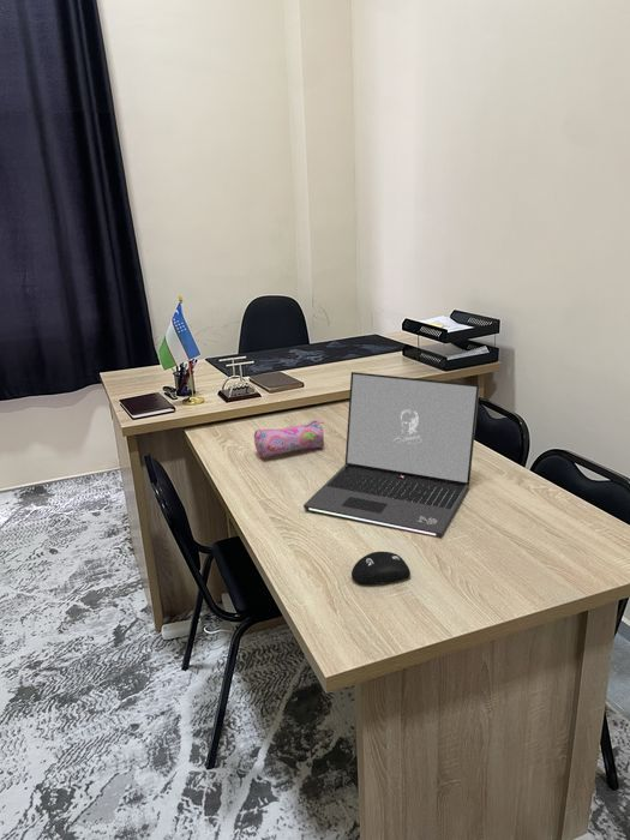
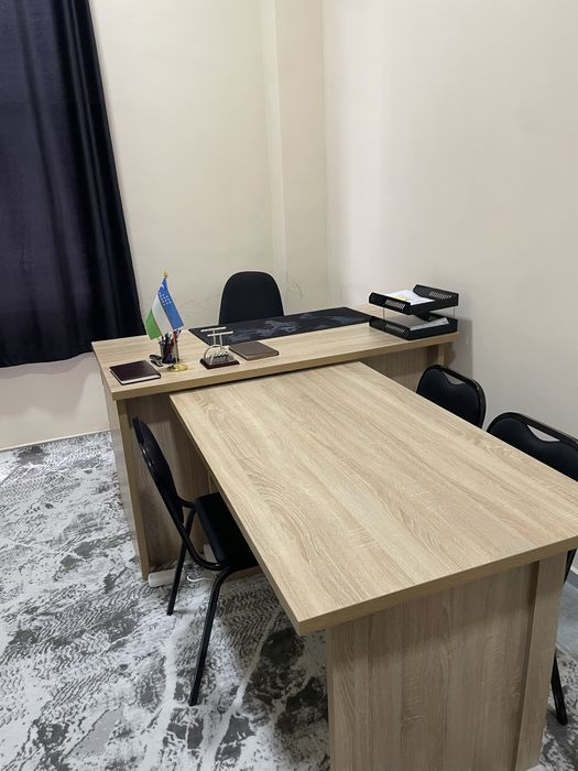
- computer mouse (379, 566)
- laptop (391, 446)
- pencil case (289, 438)
